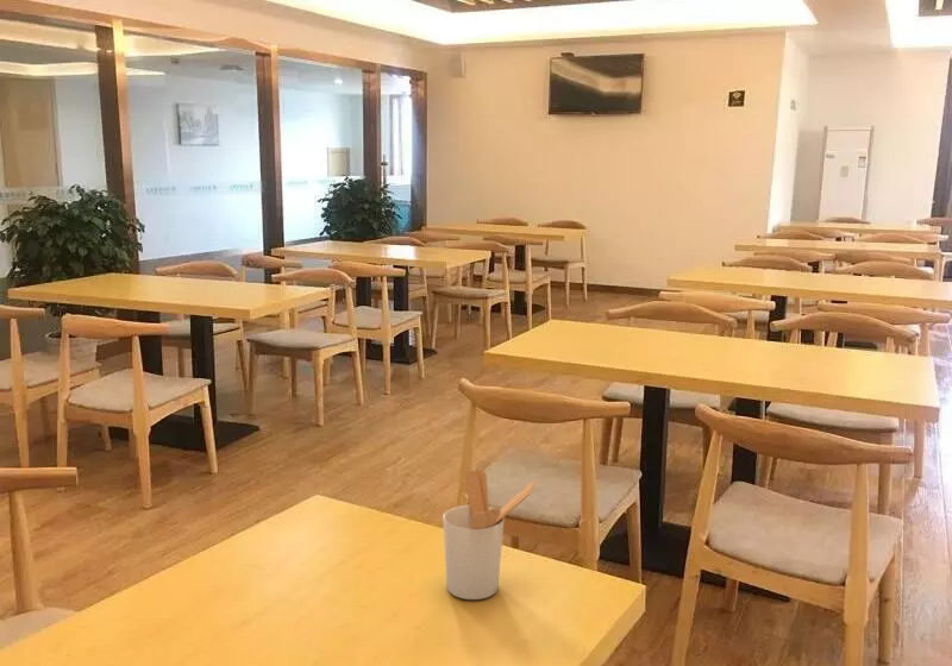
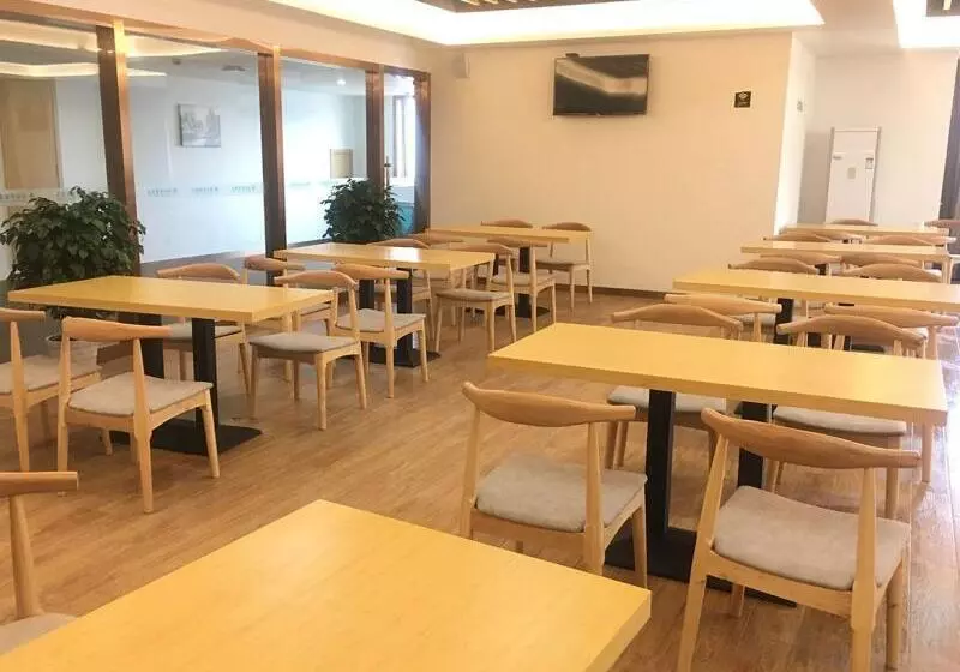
- utensil holder (489, 534)
